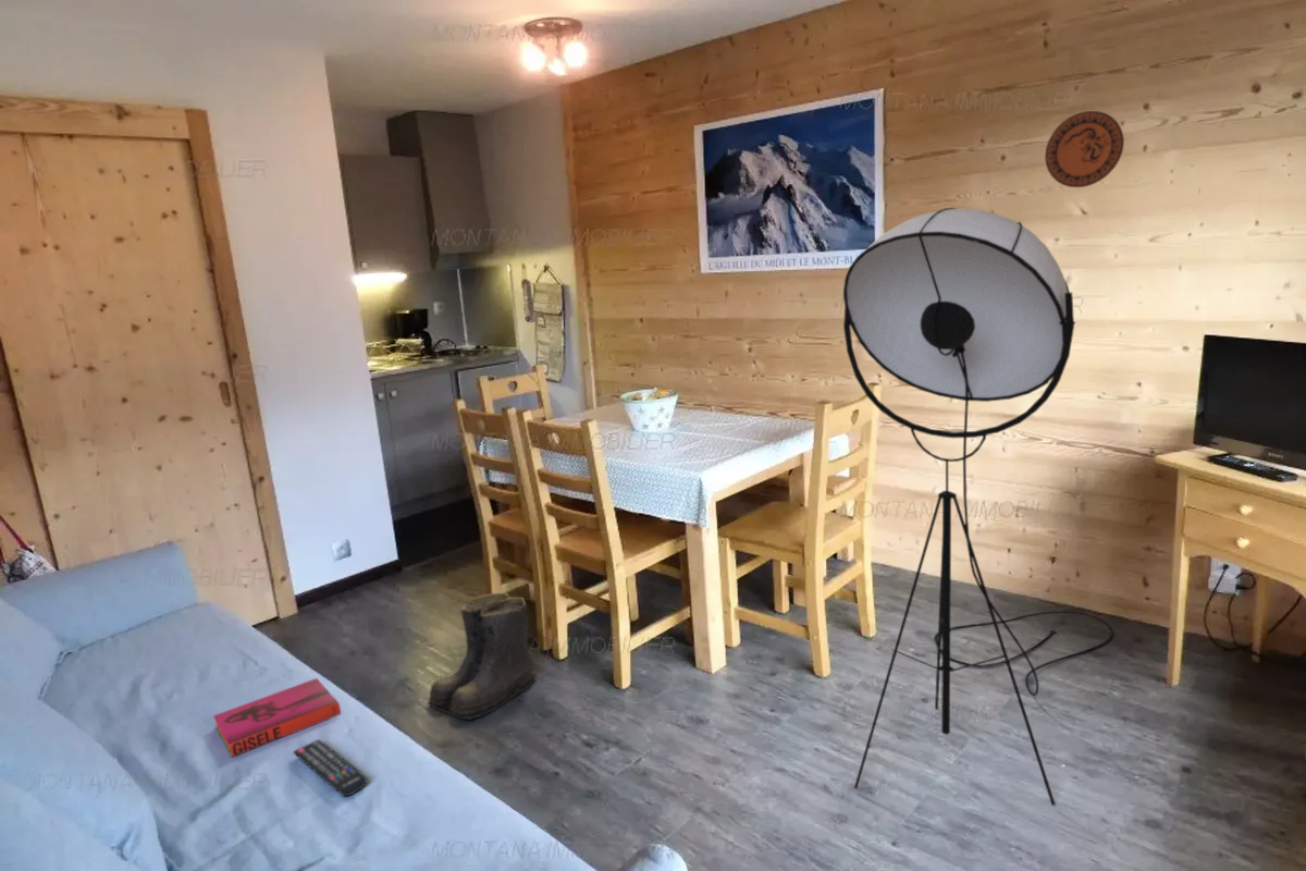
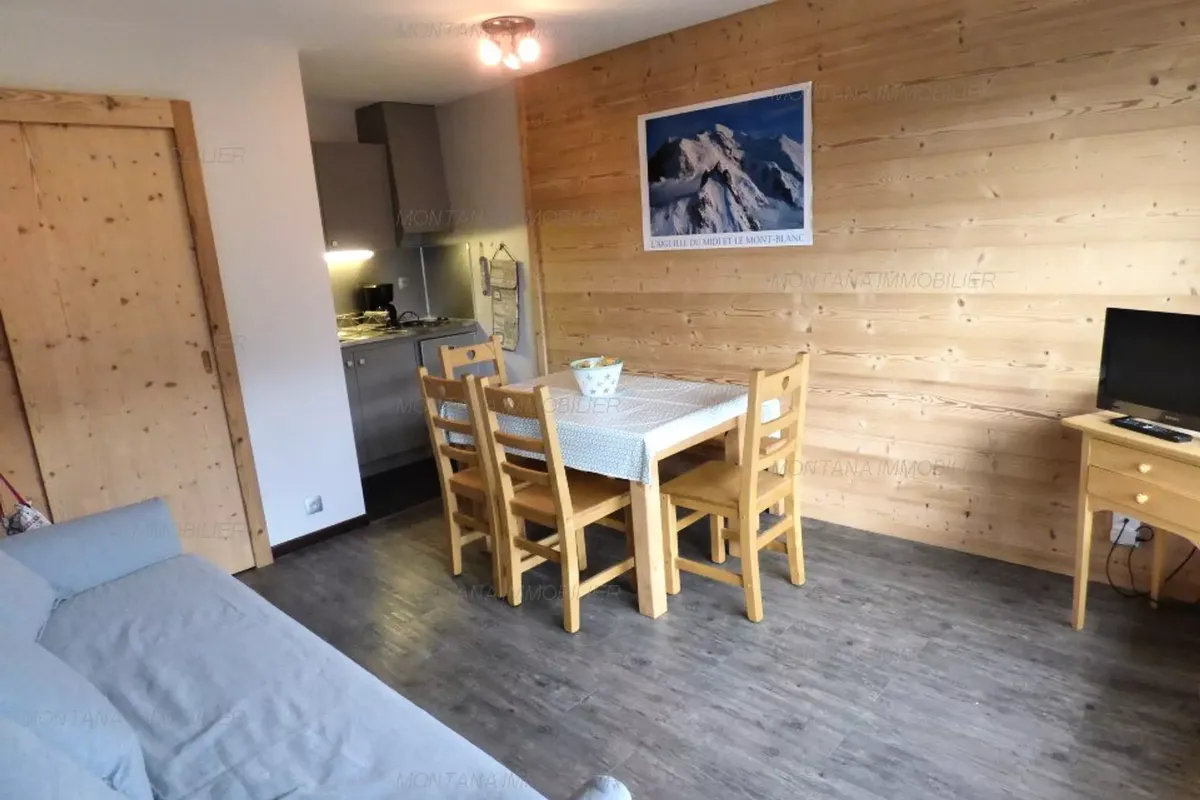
- boots (479, 652)
- decorative plate (1083, 149)
- remote control (329, 766)
- floor lamp (978, 449)
- hardback book (278, 714)
